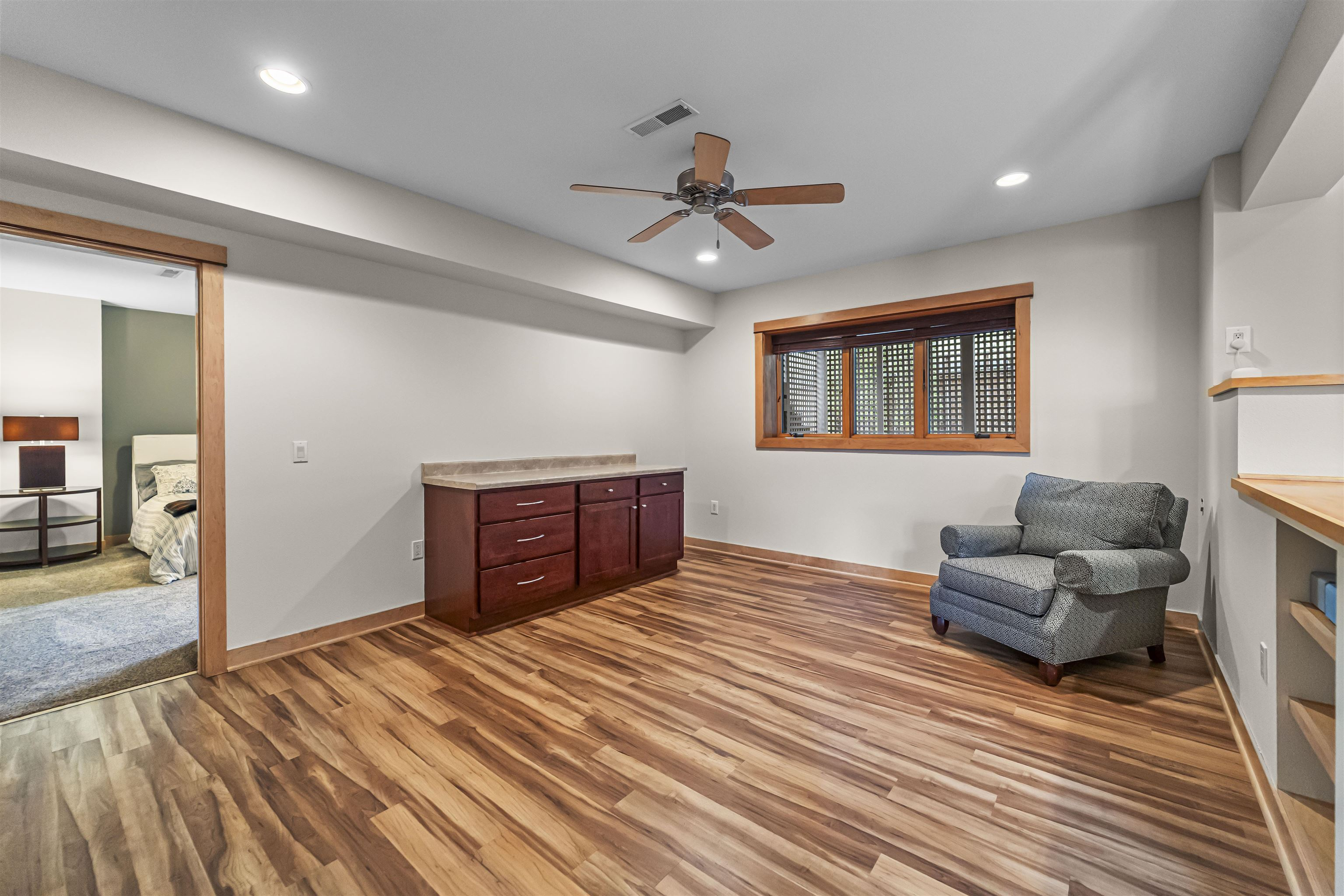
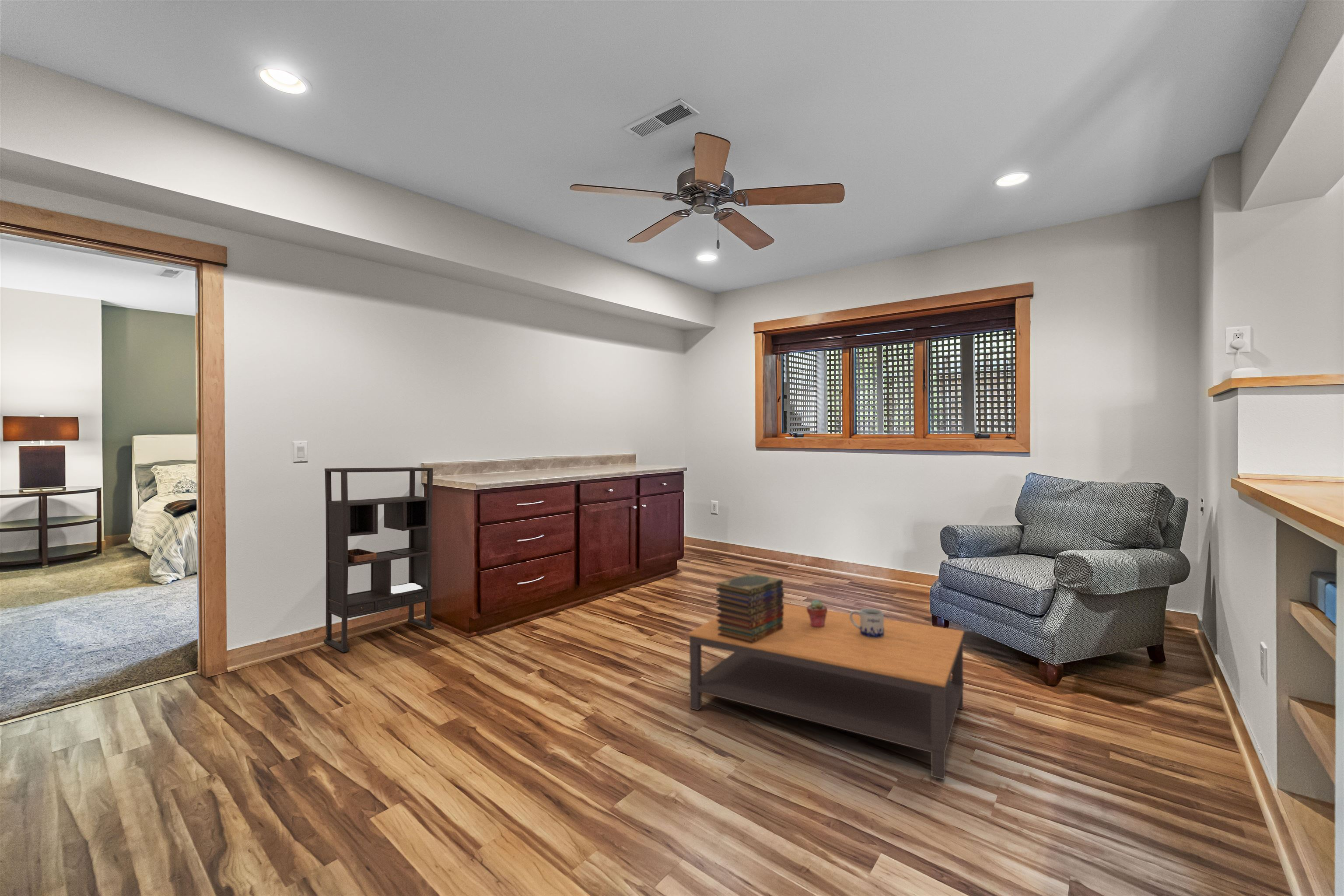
+ potted succulent (817, 612)
+ bookshelf (381, 552)
+ book stack (750, 606)
+ mug (868, 622)
+ coffee table (826, 669)
